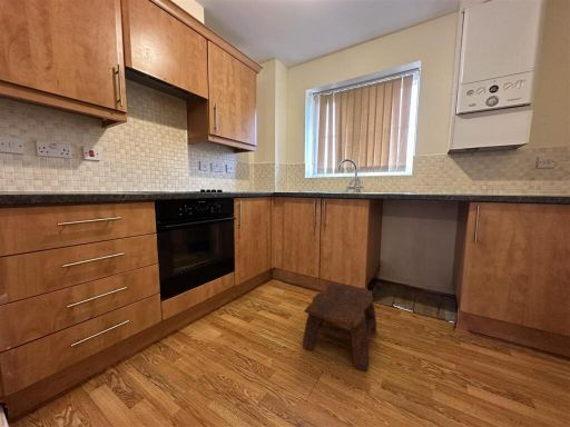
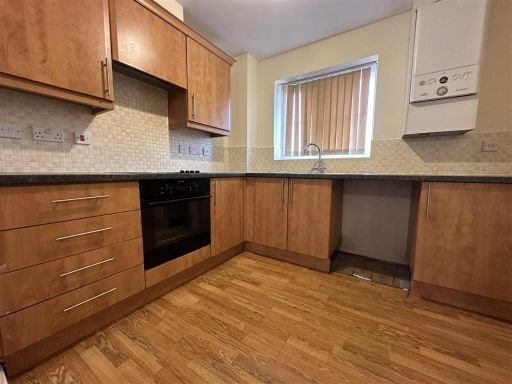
- stool (344, 318)
